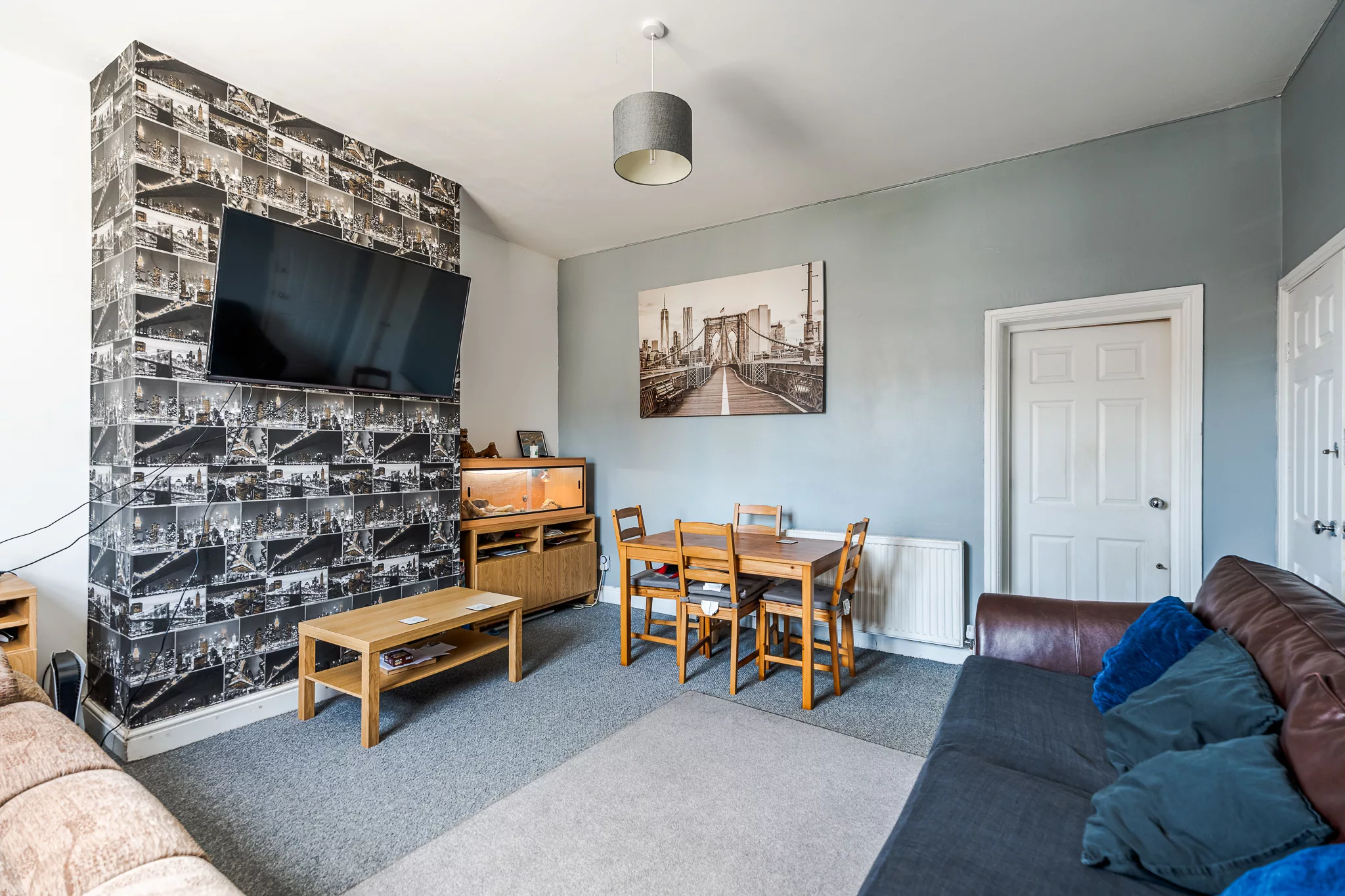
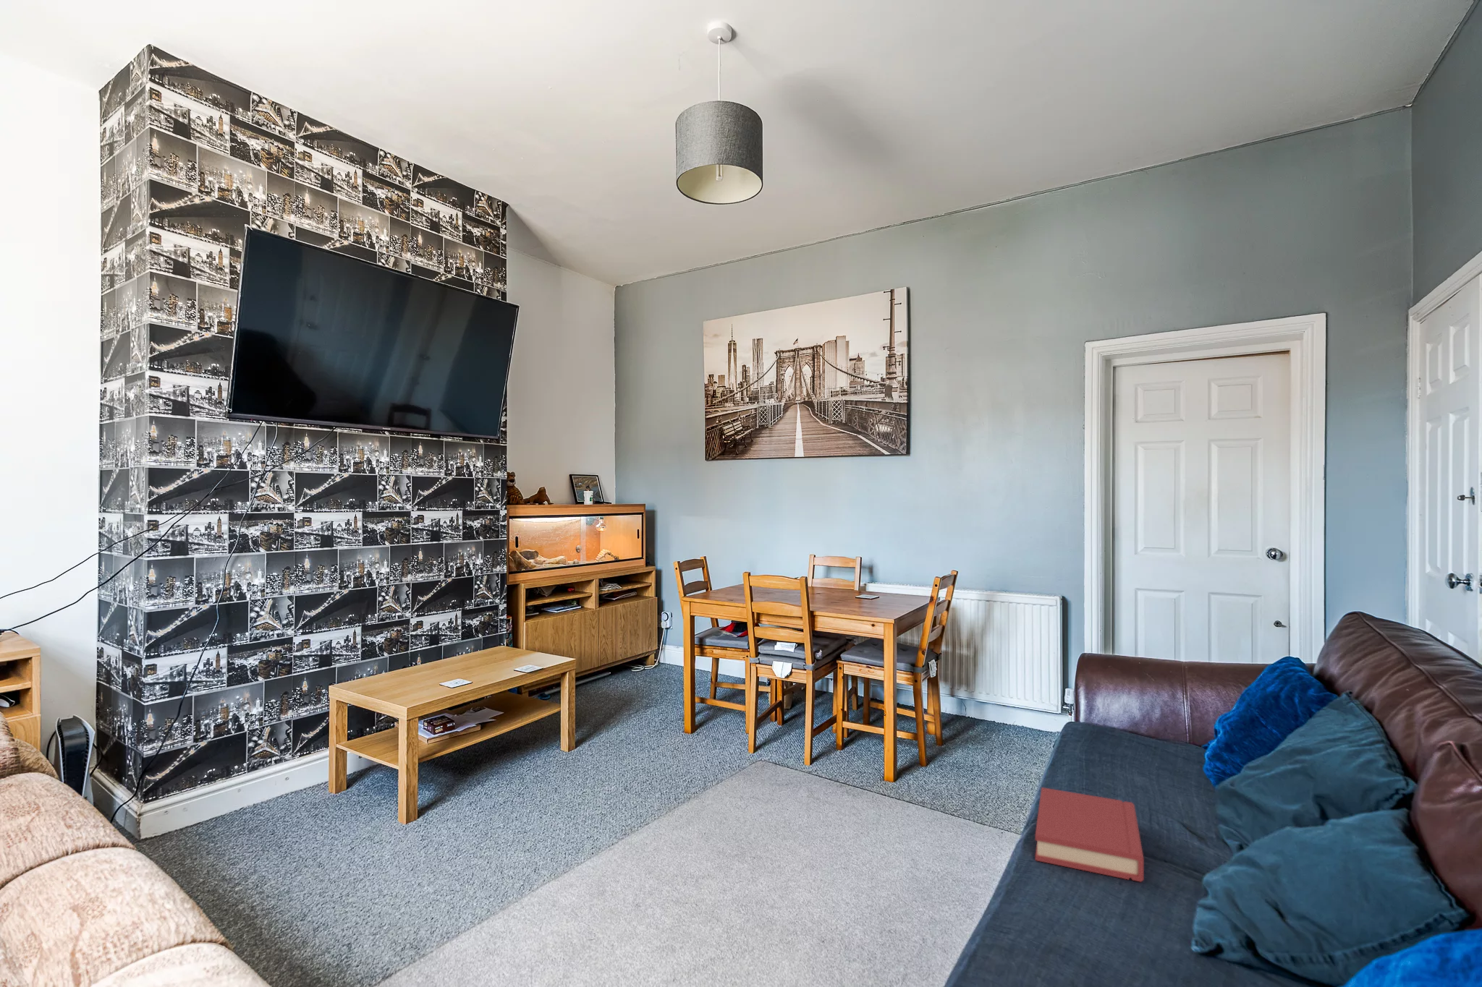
+ hardback book (1086, 829)
